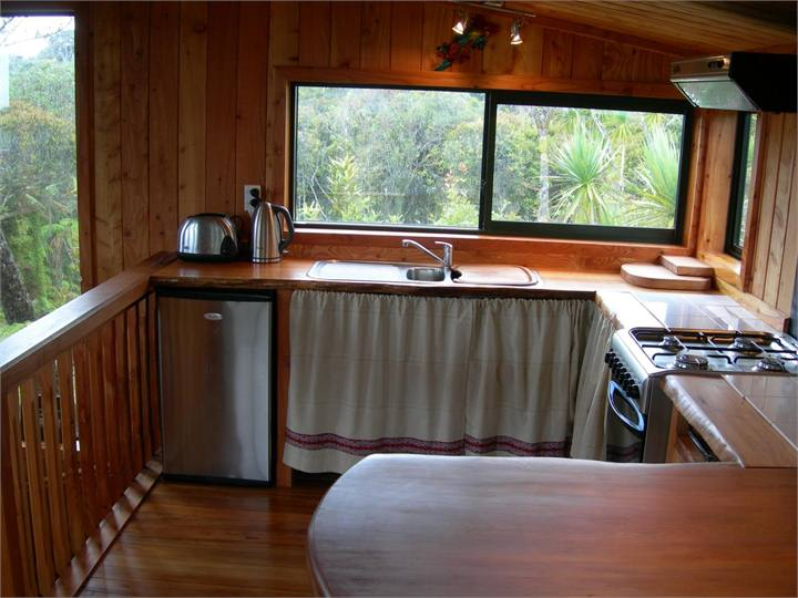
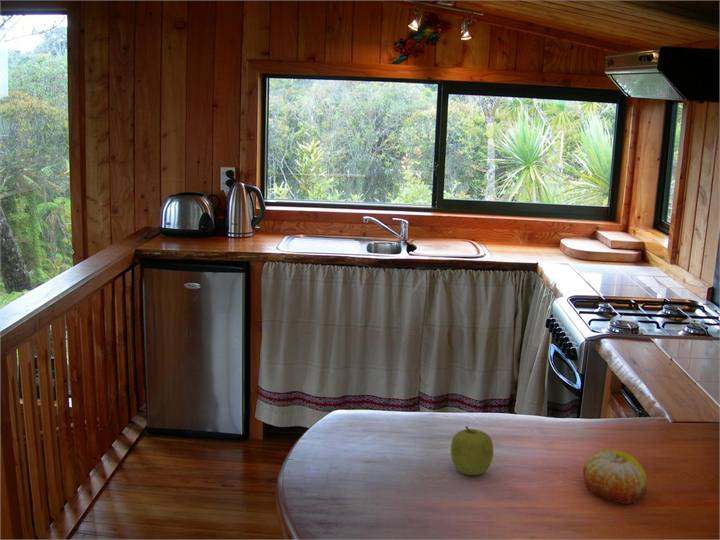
+ fruit (471, 449)
+ fruit (614, 473)
